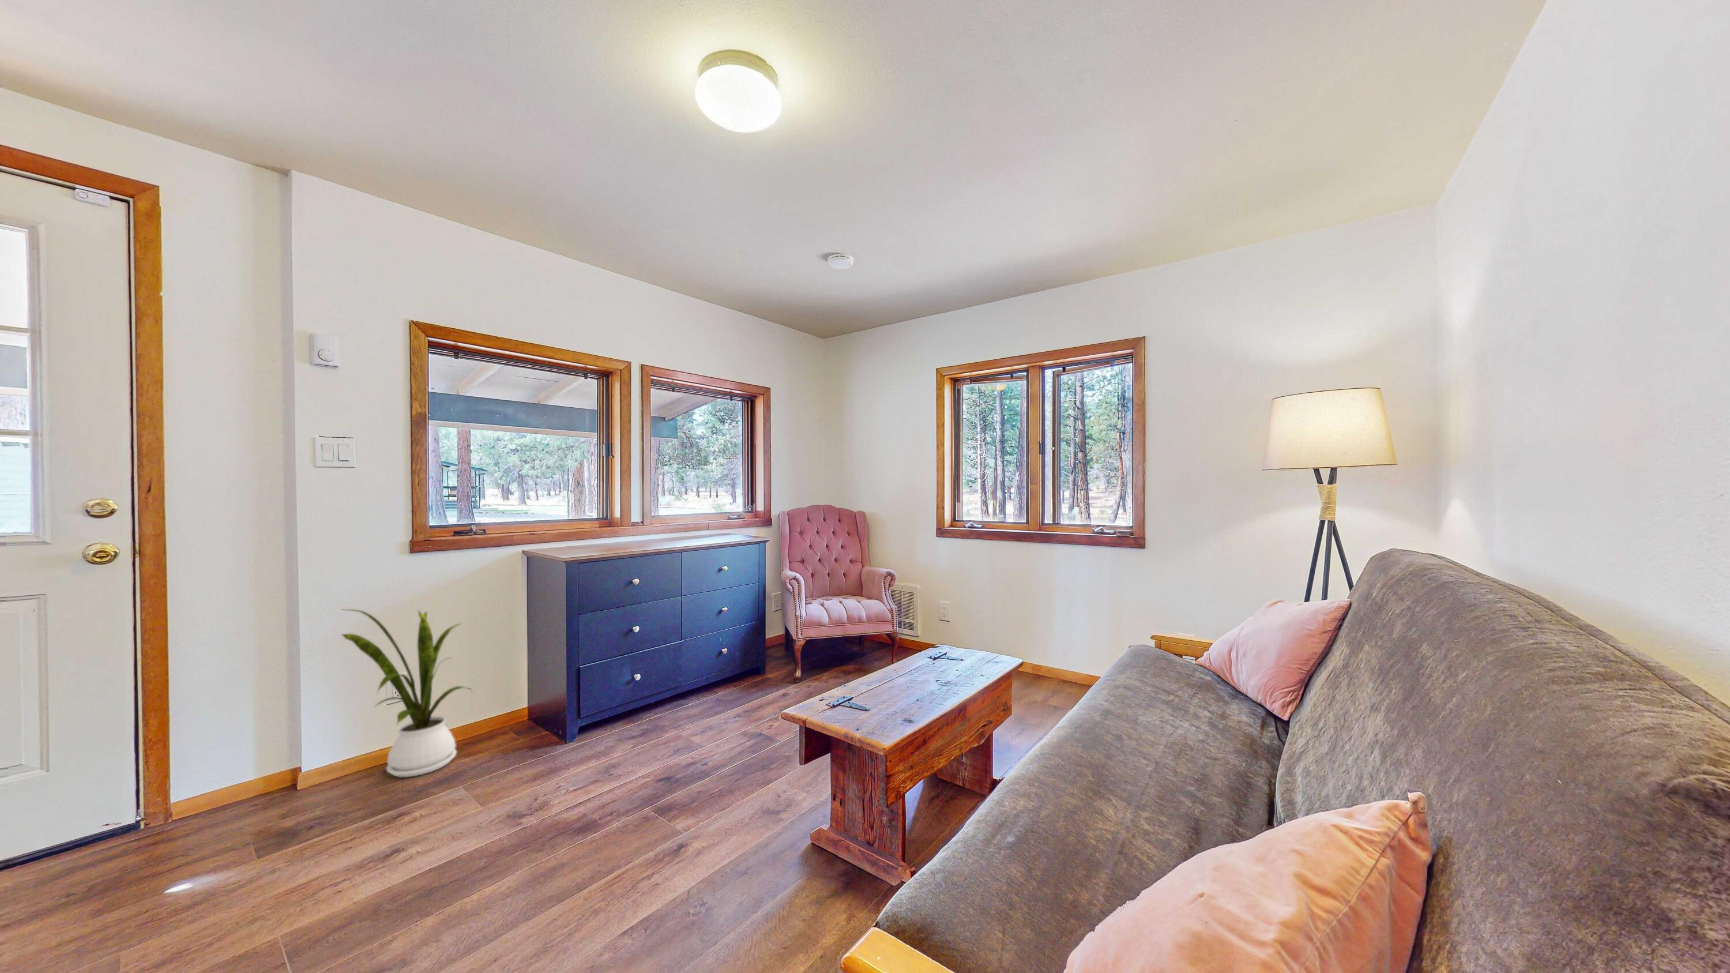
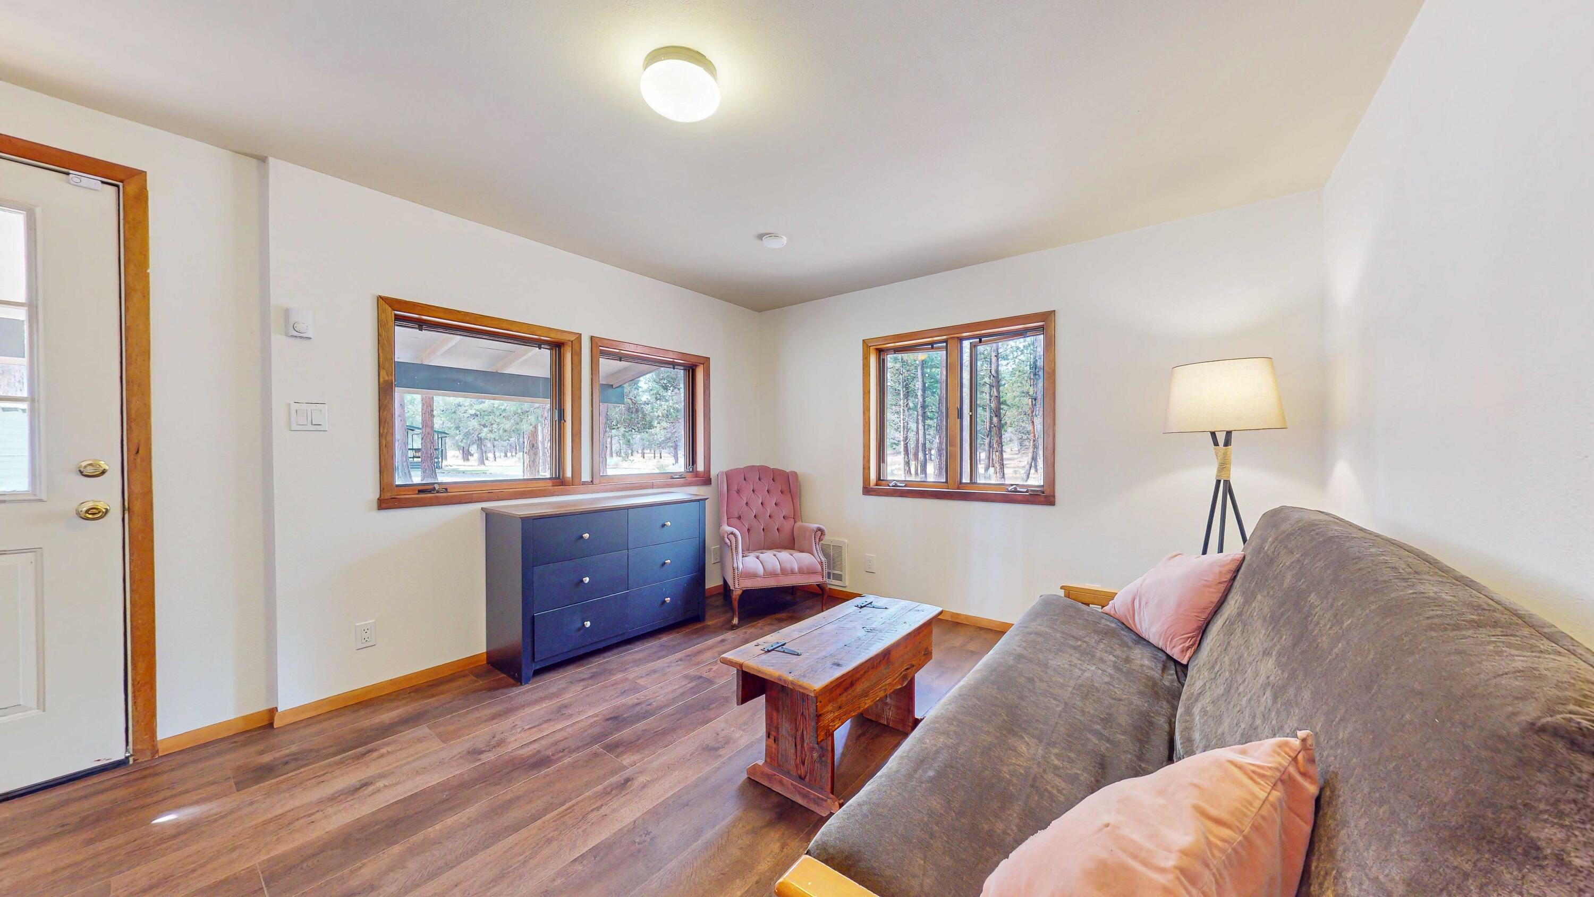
- house plant (412, 683)
